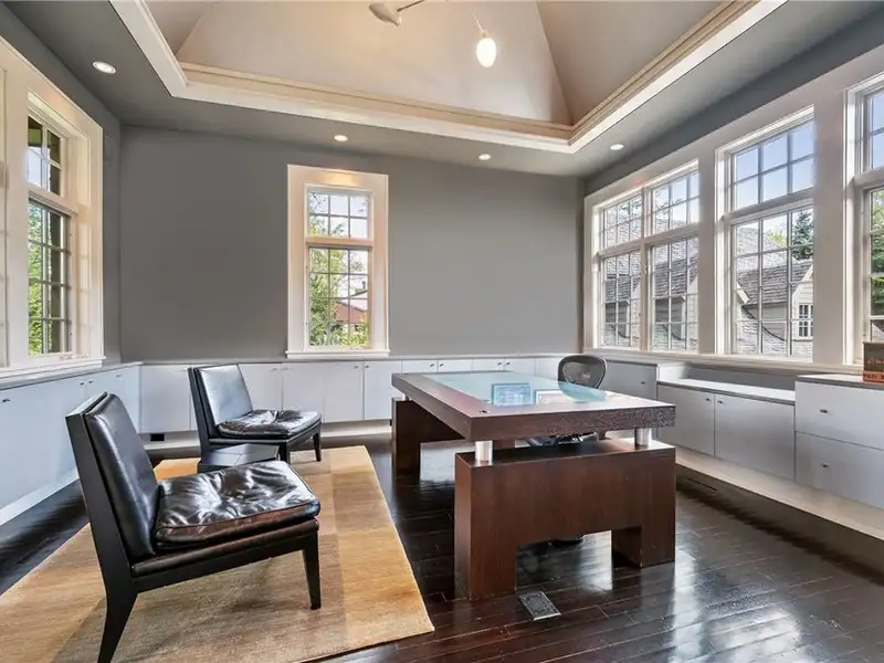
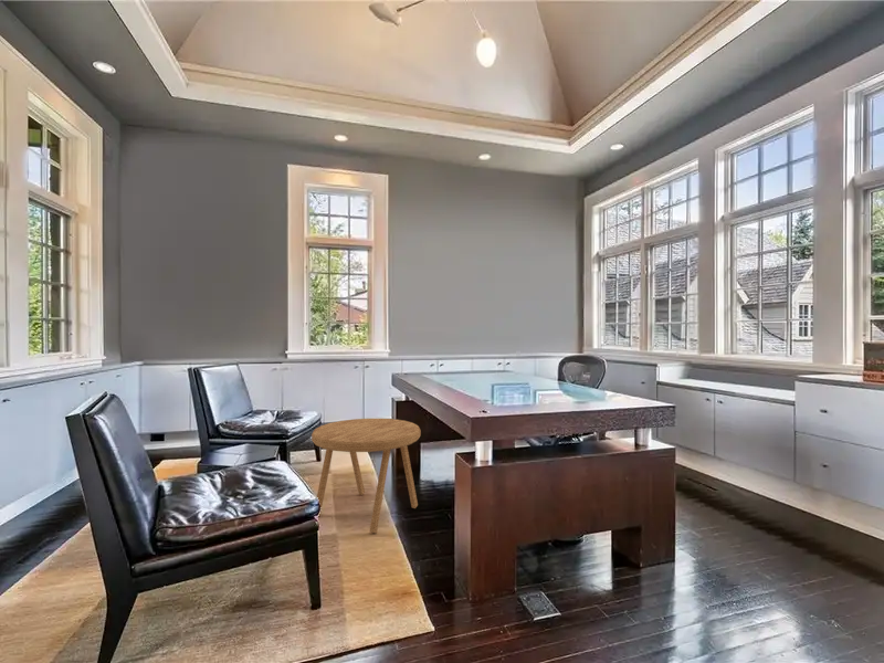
+ side table (360, 473)
